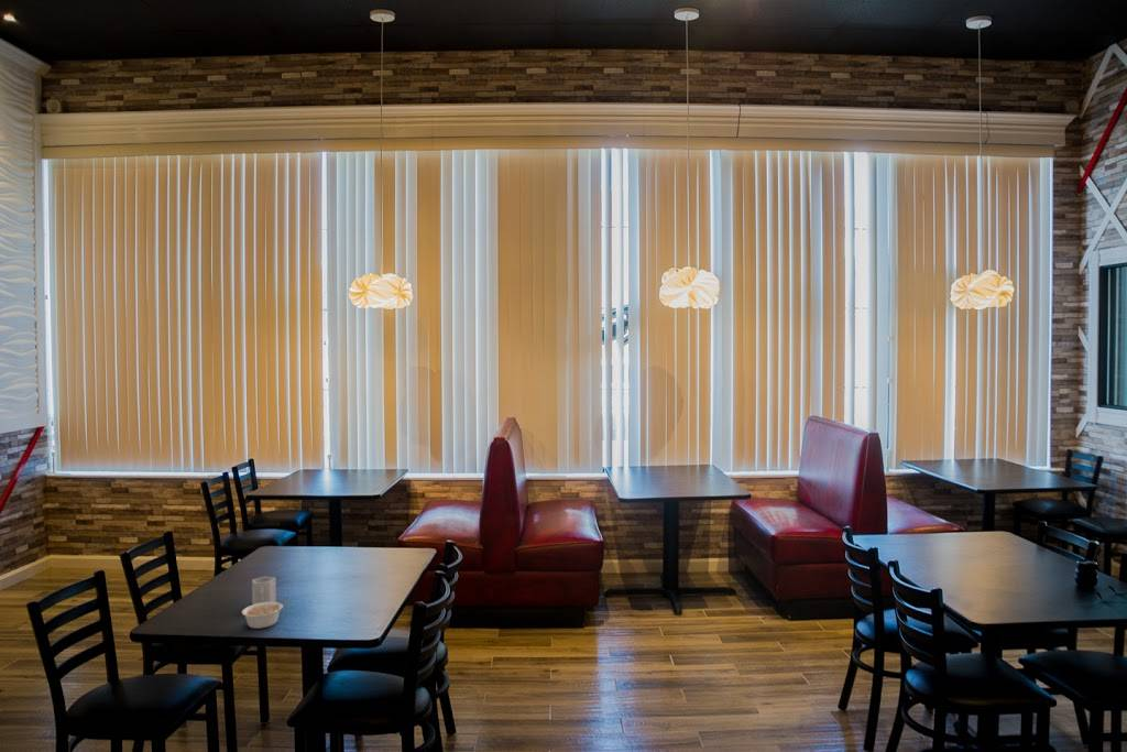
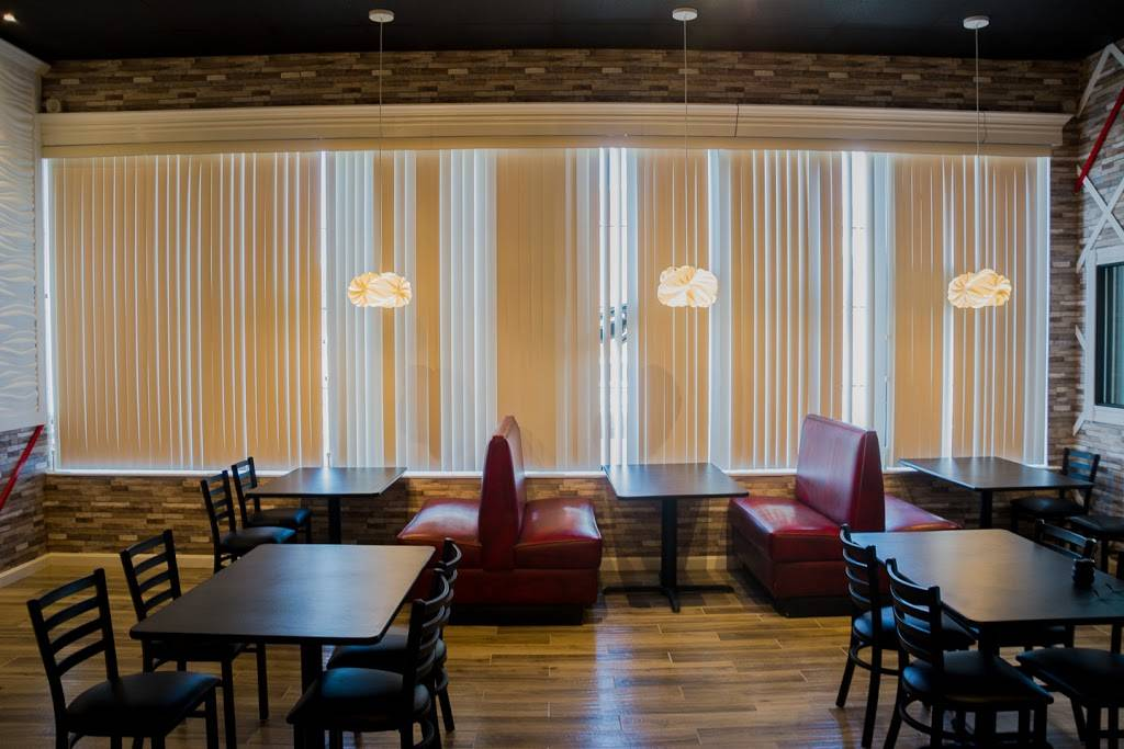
- cup (263, 591)
- legume (263, 613)
